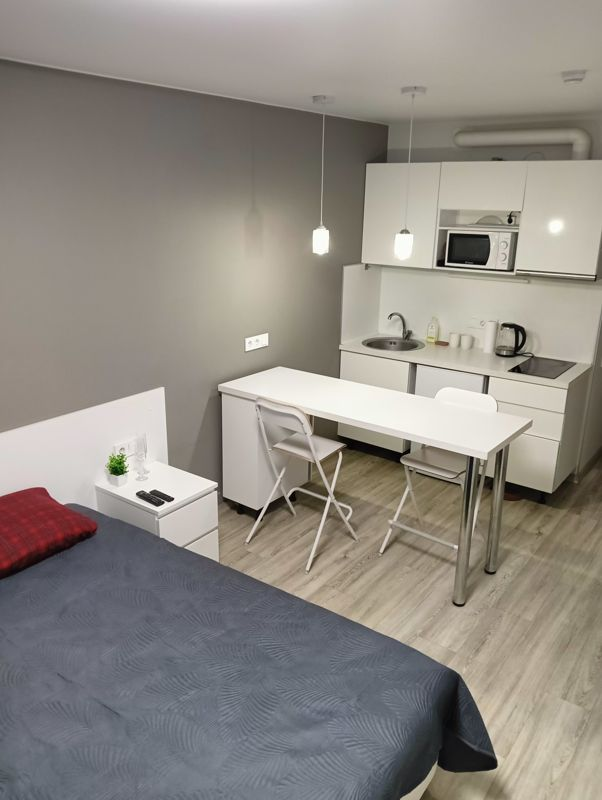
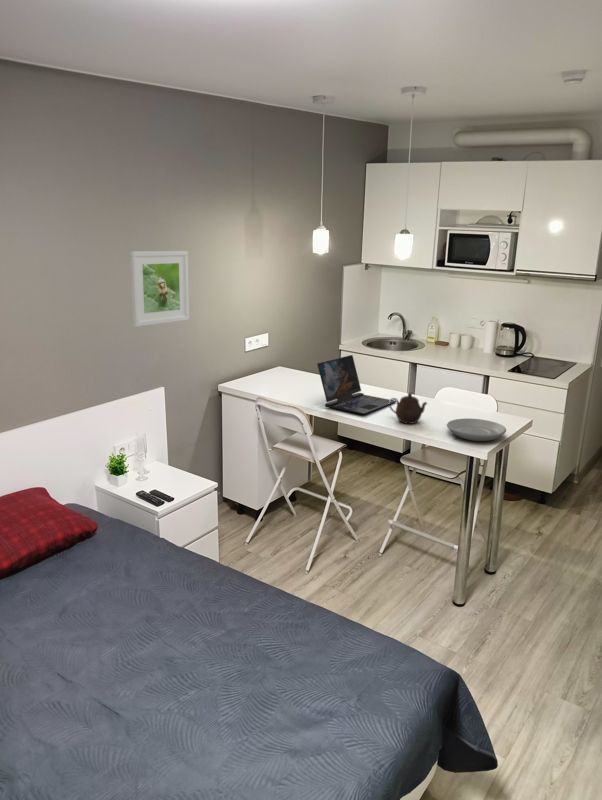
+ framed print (161, 287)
+ plate (475, 430)
+ laptop (357, 383)
+ teapot (407, 406)
